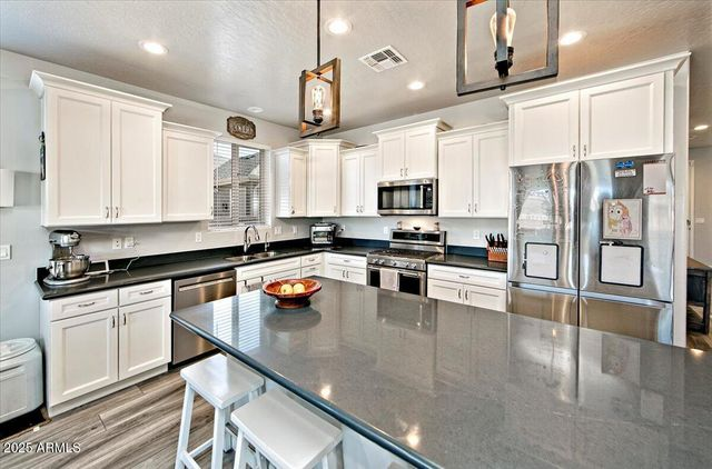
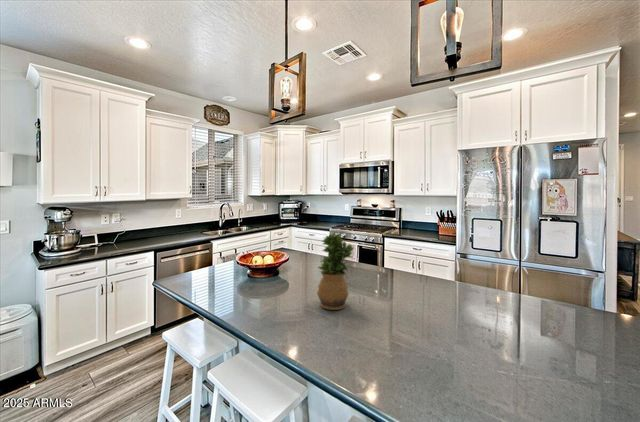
+ potted plant (336, 267)
